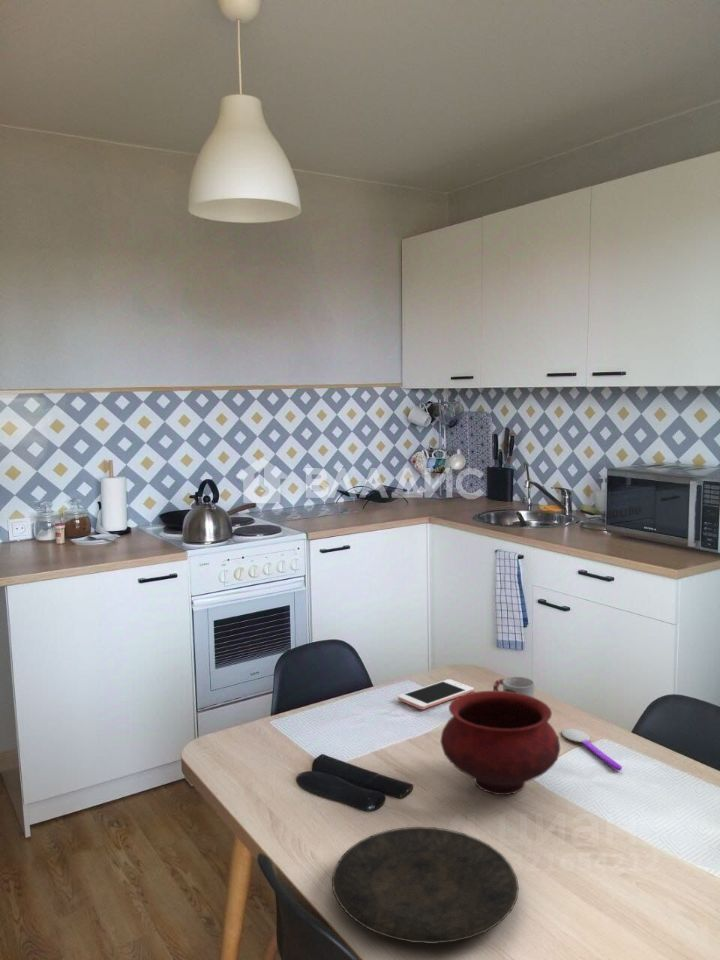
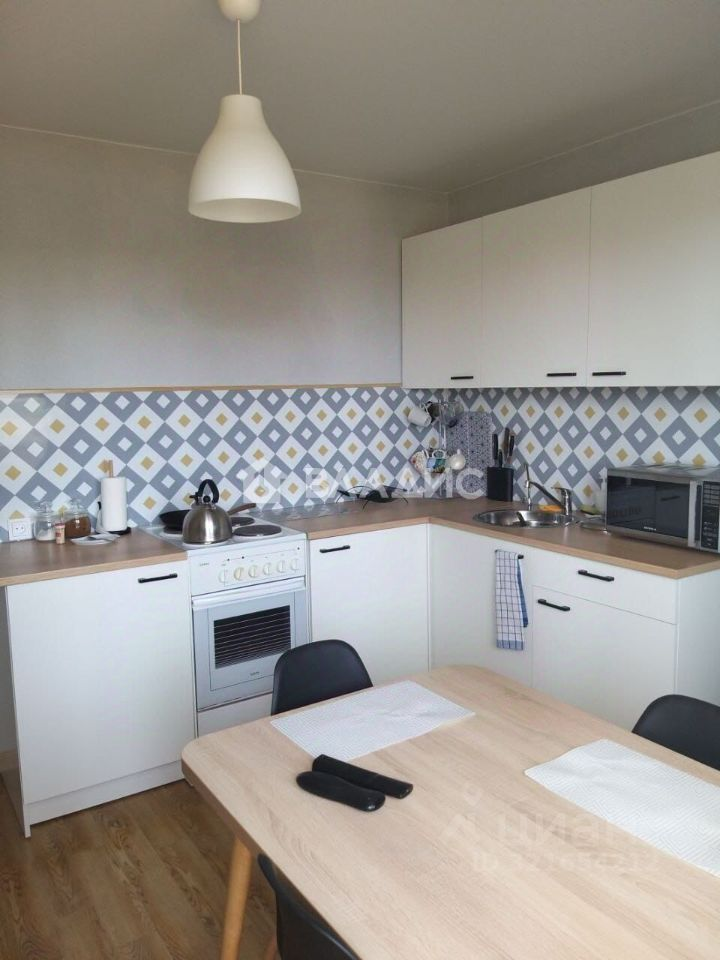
- plate (424, 884)
- spoon (591, 746)
- cup (514, 692)
- bowl (499, 747)
- cell phone (436, 693)
